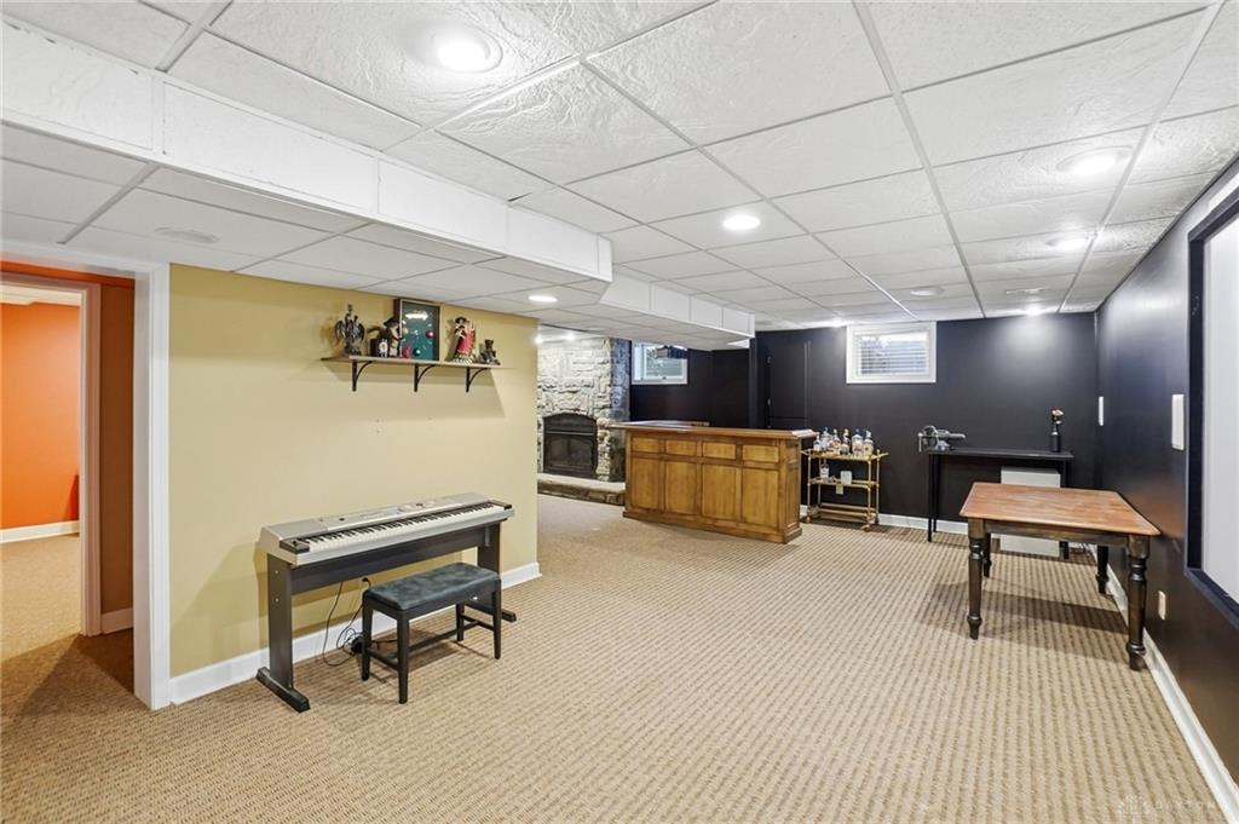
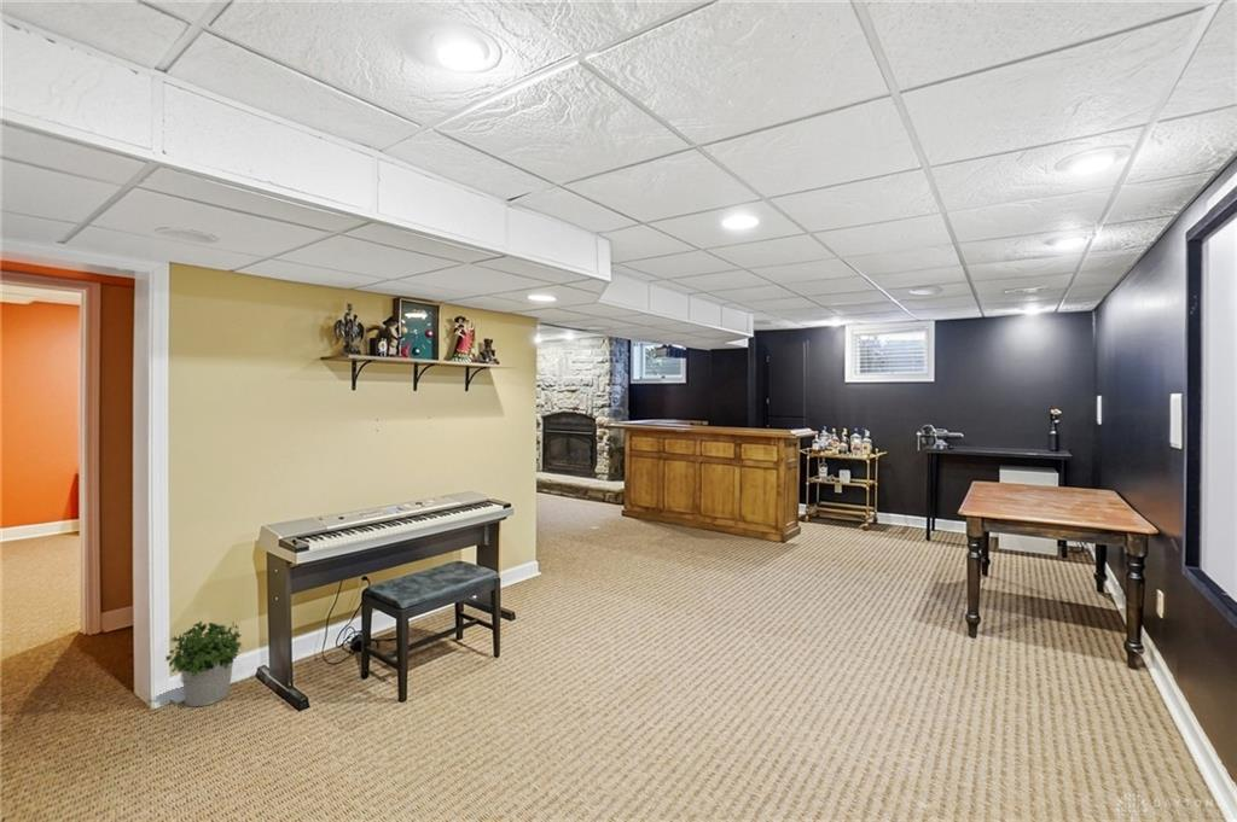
+ potted plant (204, 661)
